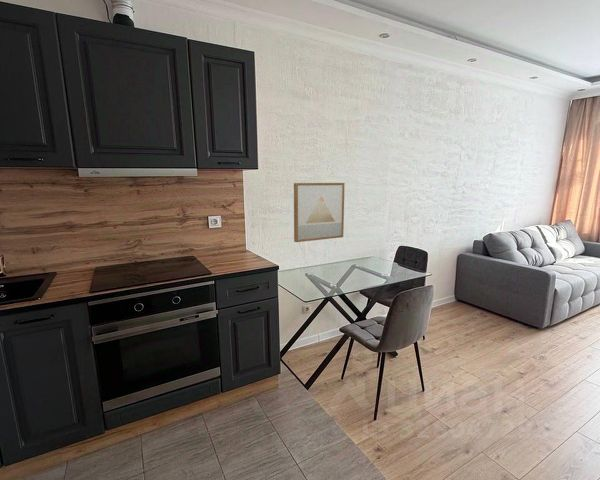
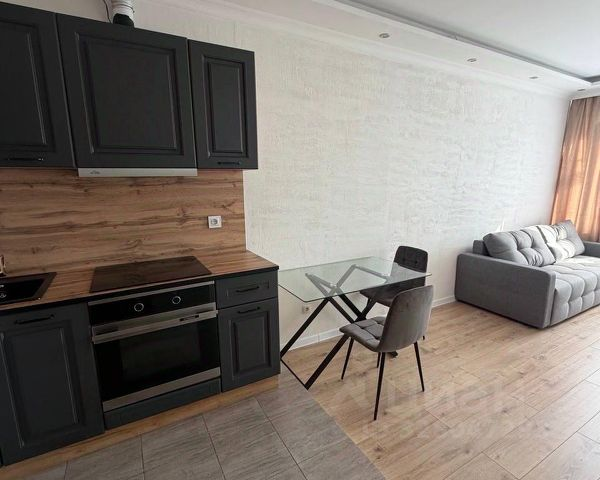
- wall art (319, 211)
